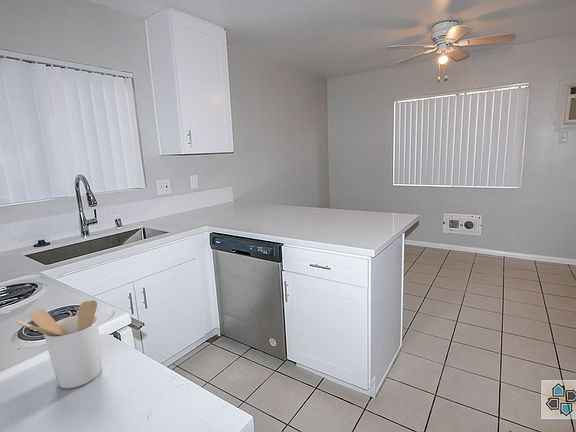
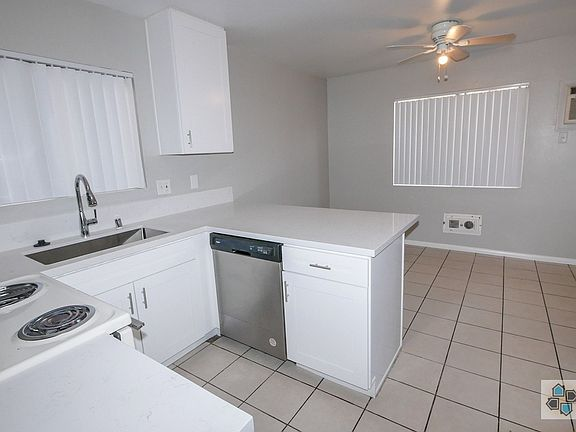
- utensil holder (63, 344)
